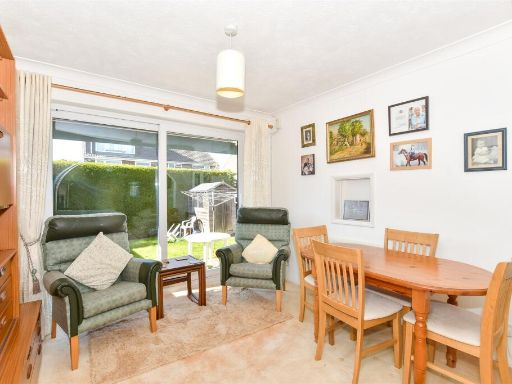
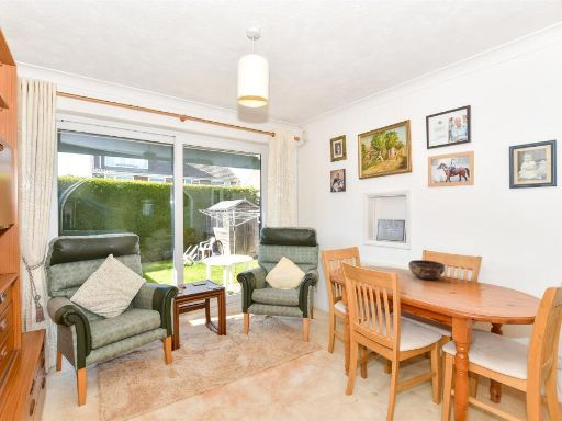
+ decorative bowl (426, 270)
